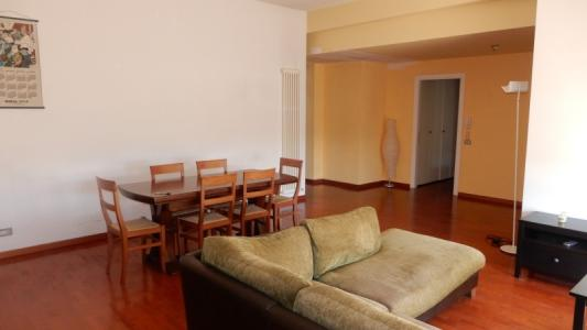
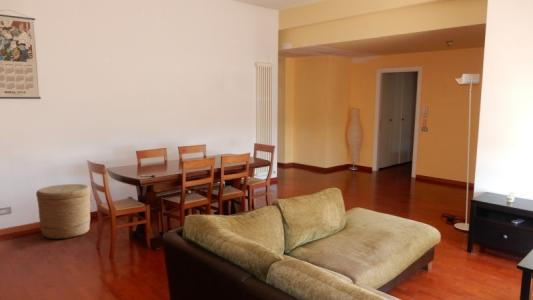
+ basket (64, 210)
